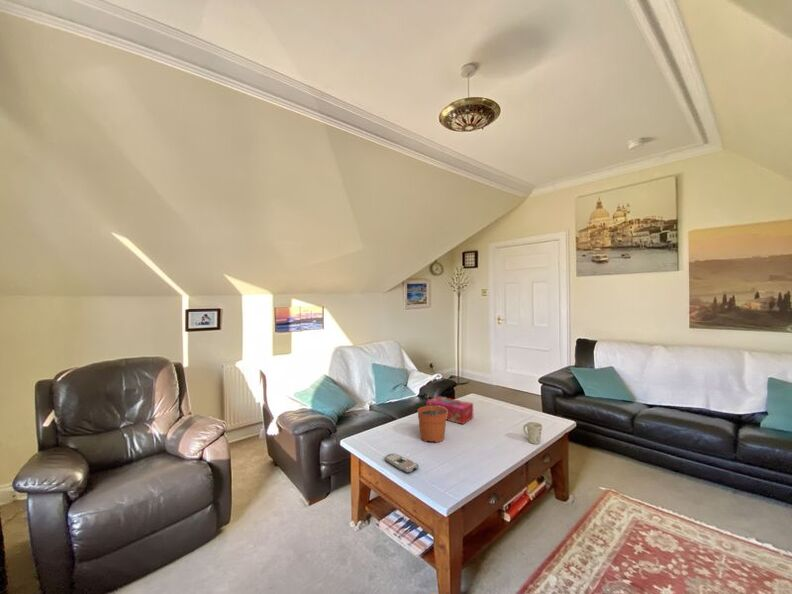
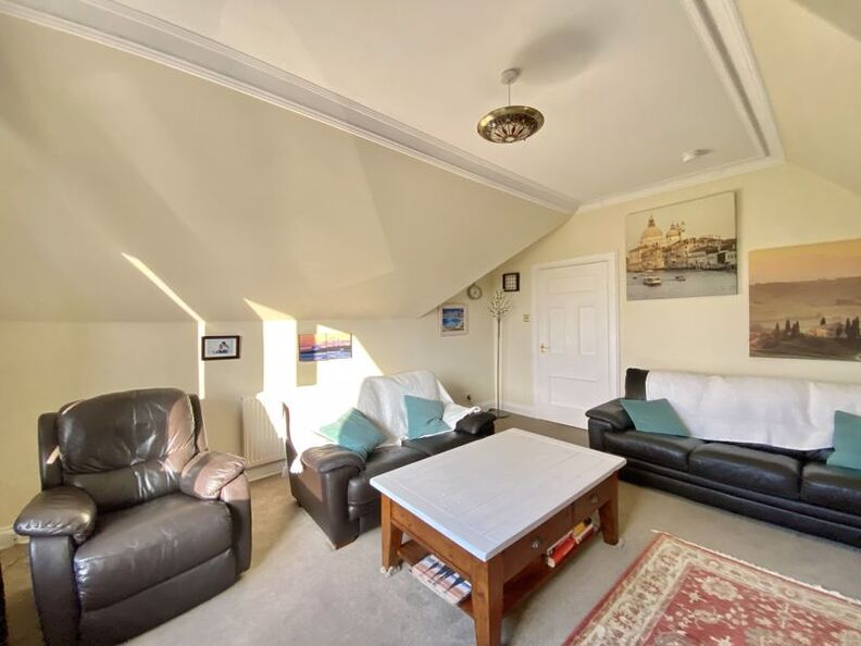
- plant pot (432, 417)
- tissue box (449, 409)
- remote control (400, 462)
- mug (531, 431)
